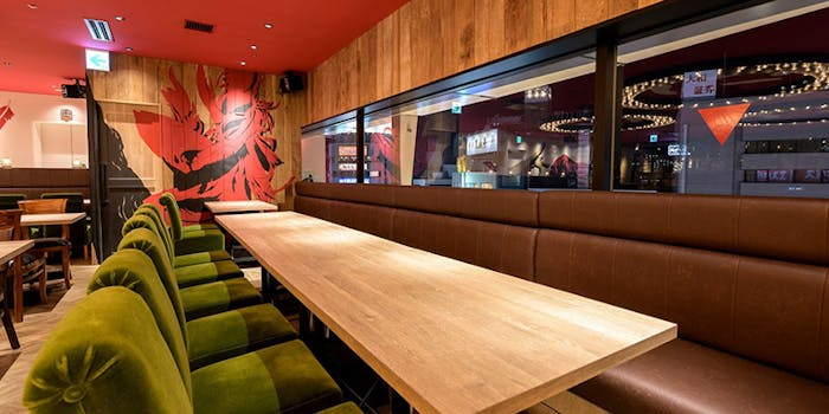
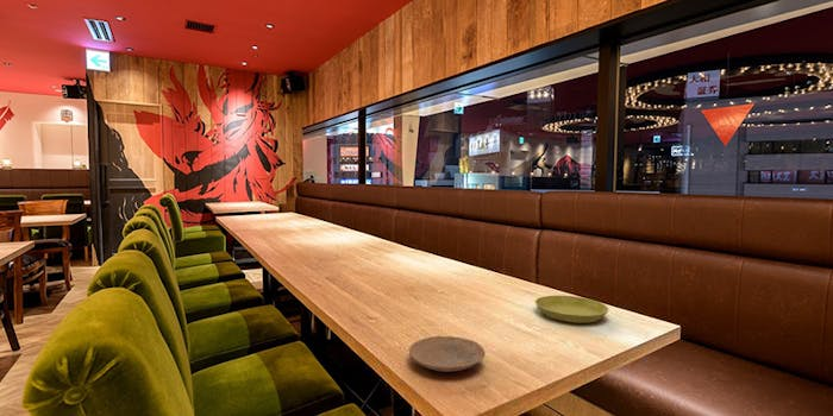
+ saucer (570, 309)
+ plate (446, 355)
